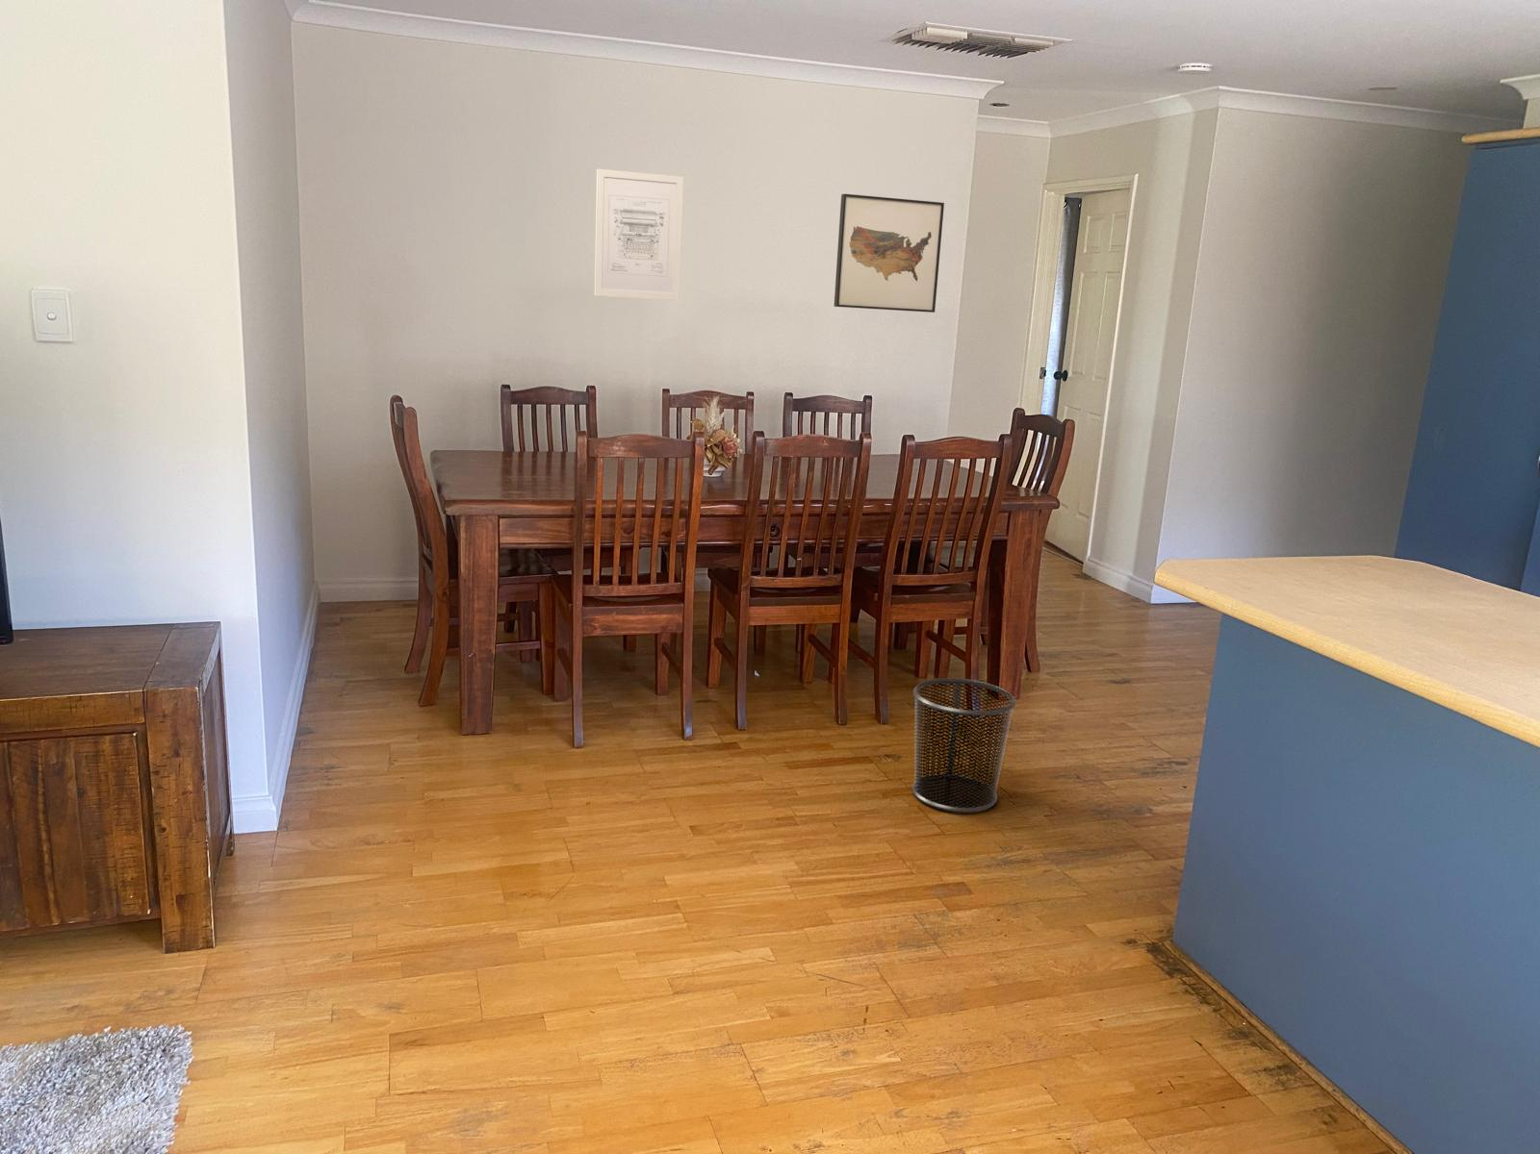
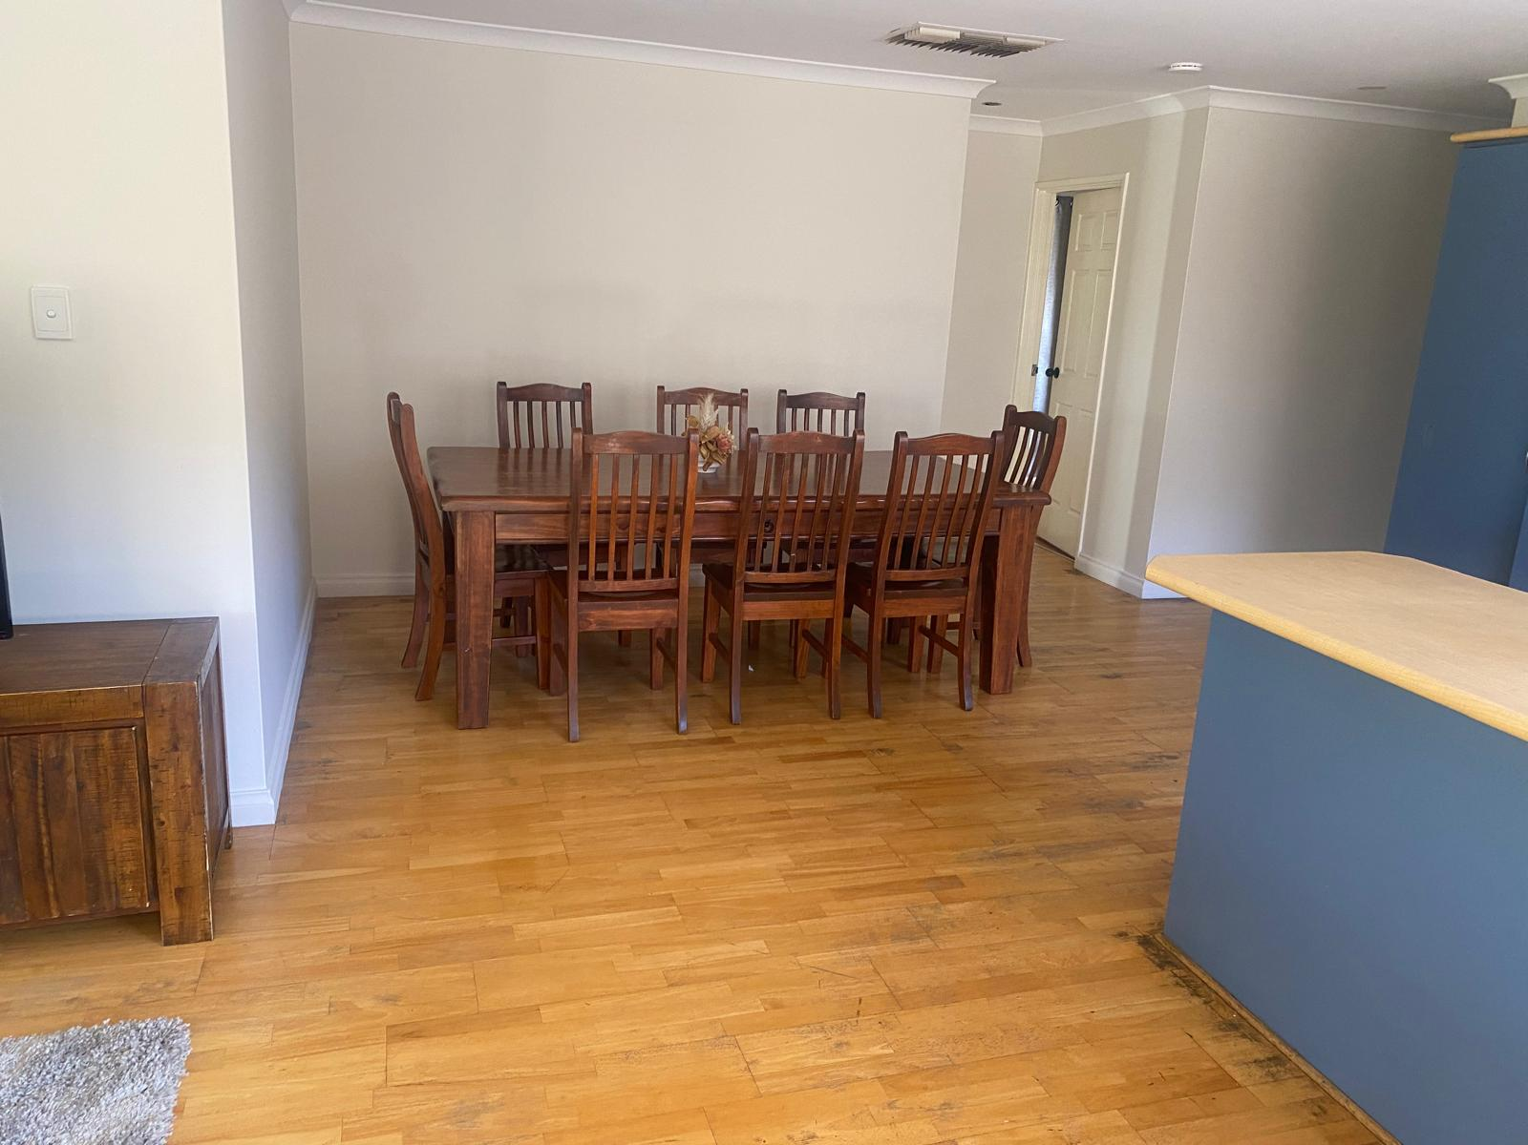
- waste bin (959, 744)
- wall art (638, 235)
- wall art (889, 253)
